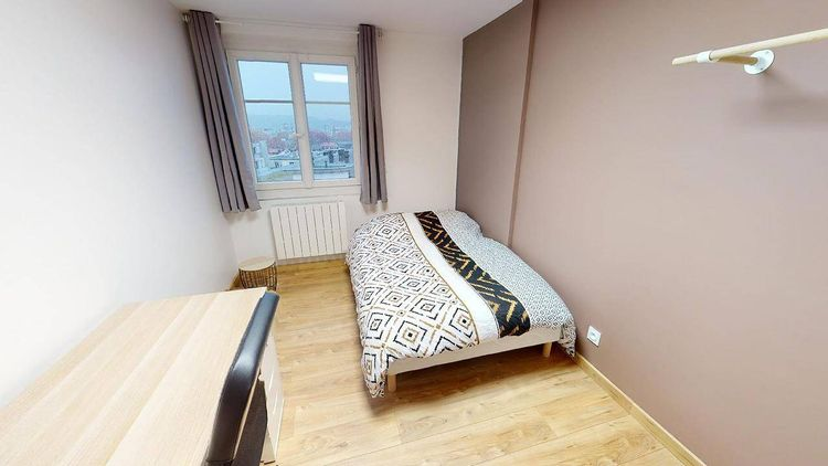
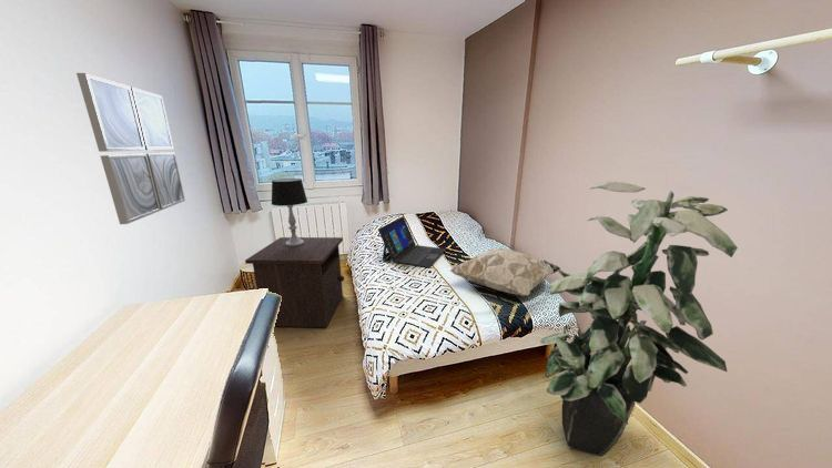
+ table lamp (291, 212)
+ nightstand (304, 279)
+ wall art (143, 153)
+ indoor plant (613, 324)
+ decorative pillow (505, 268)
+ laptop (413, 240)
